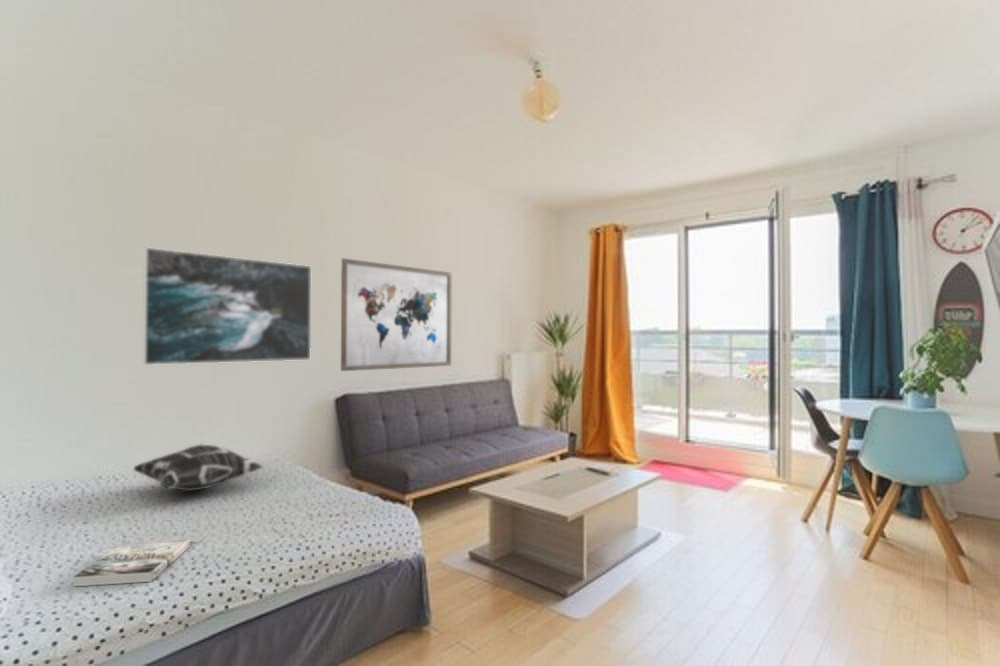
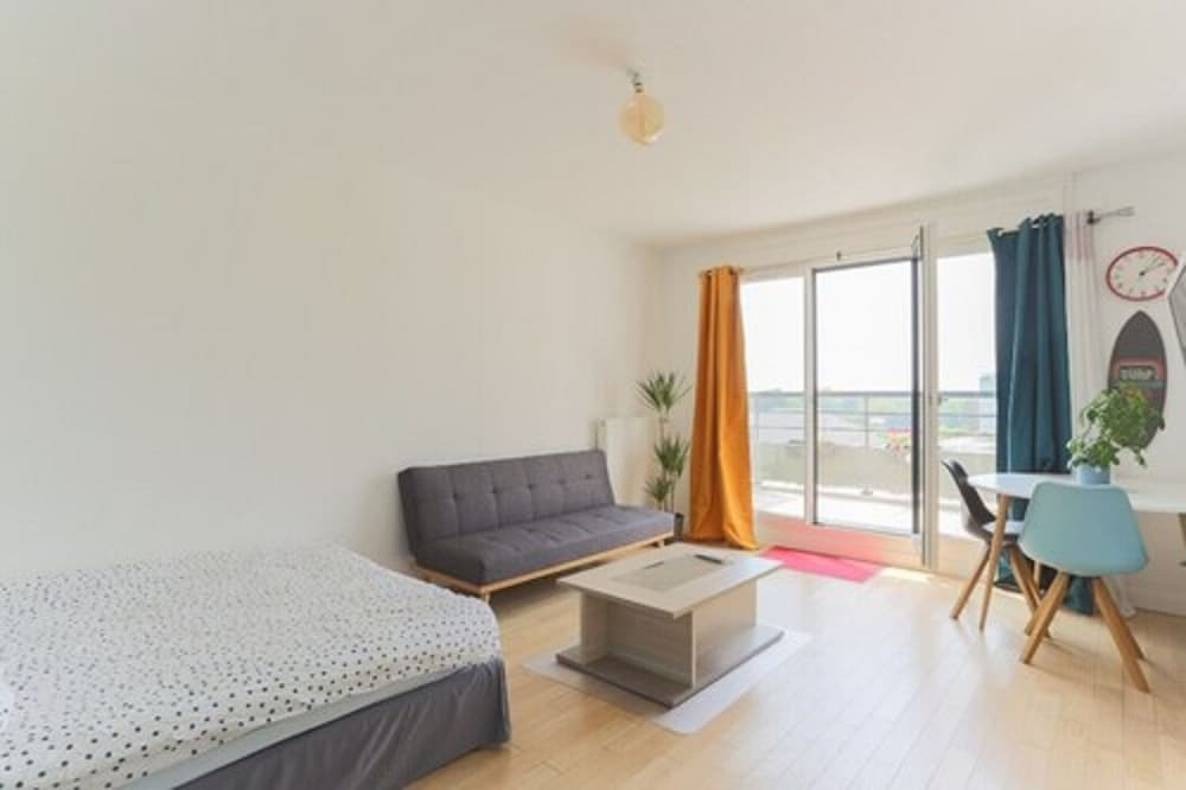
- decorative pillow (200, 466)
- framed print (236, 309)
- book (136, 560)
- wall art (401, 317)
